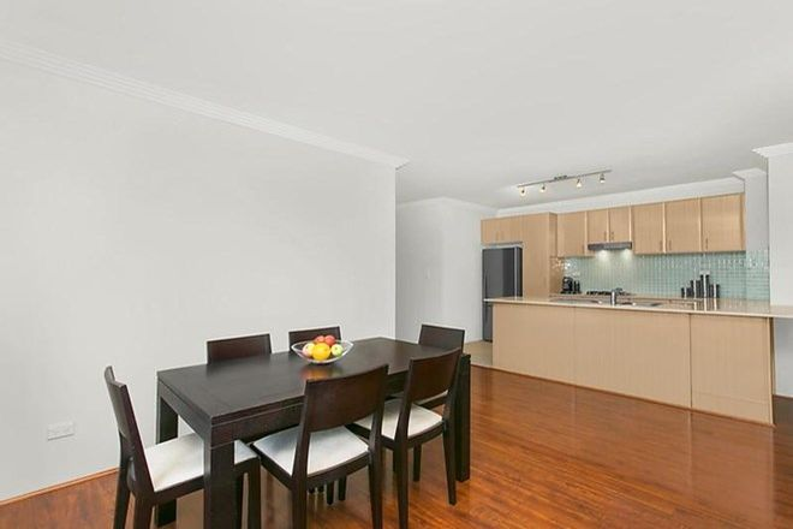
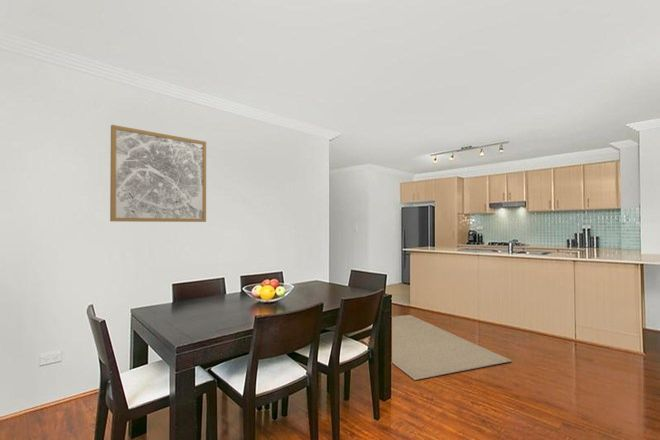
+ wall art (162, 177)
+ rug (411, 338)
